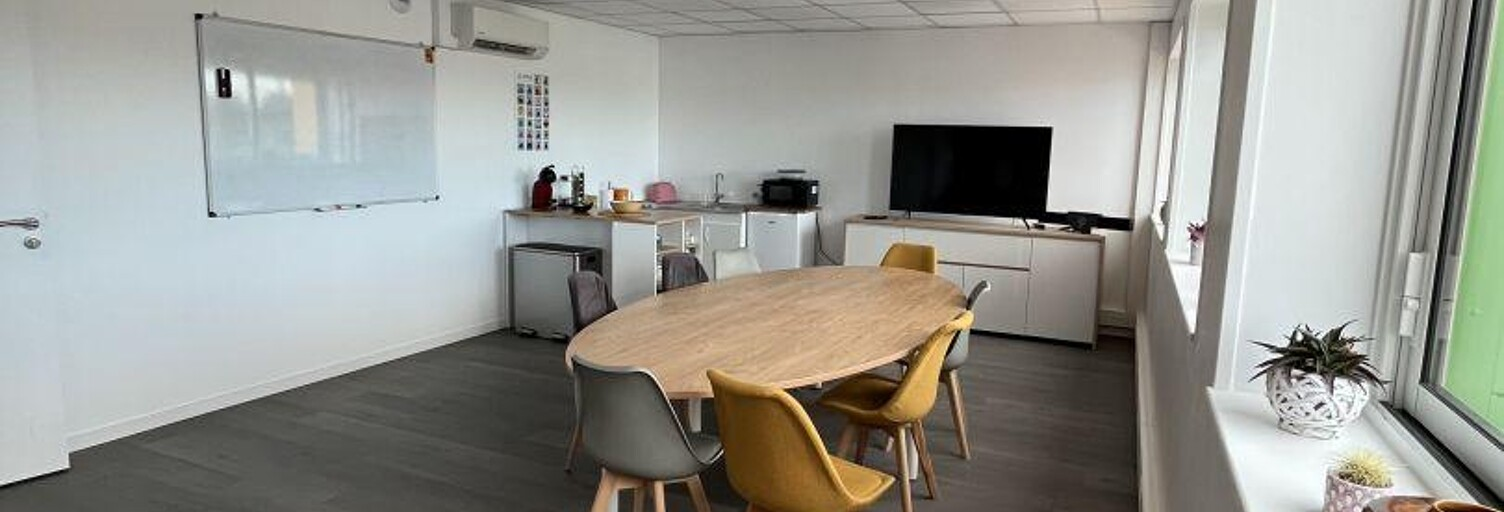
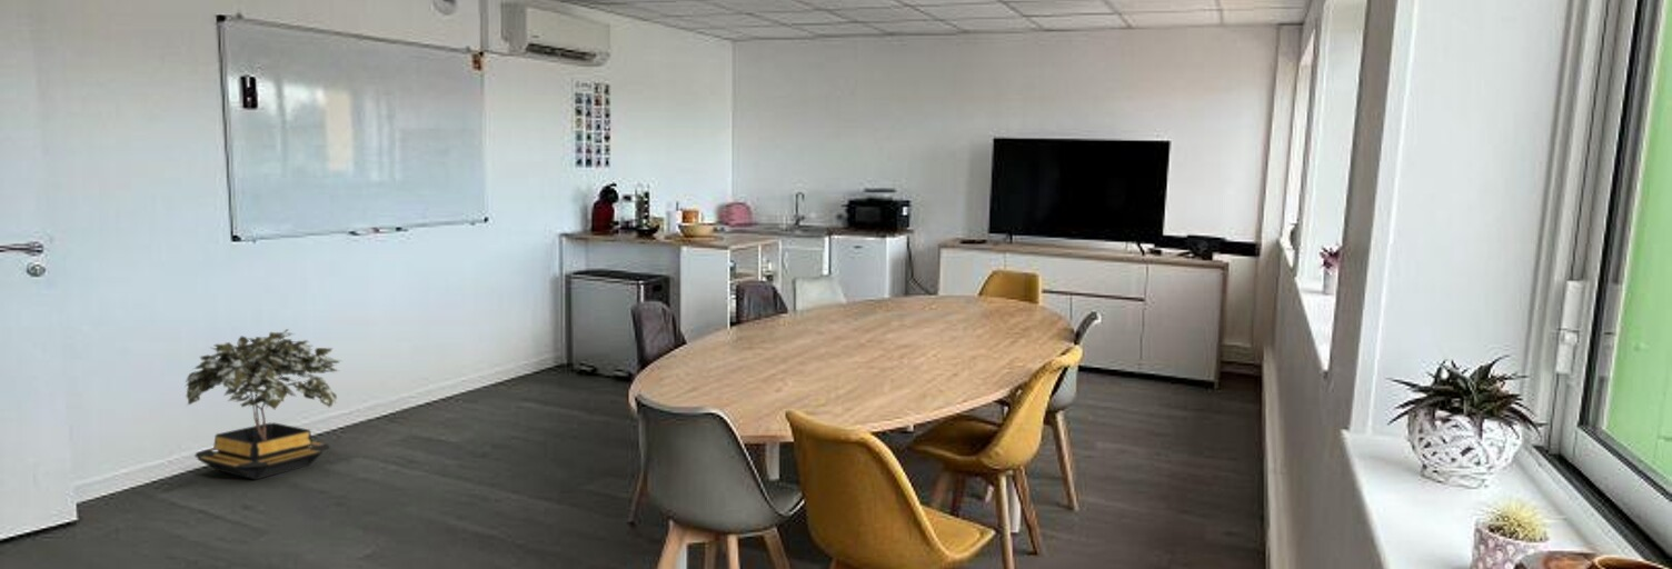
+ potted plant (260, 399)
